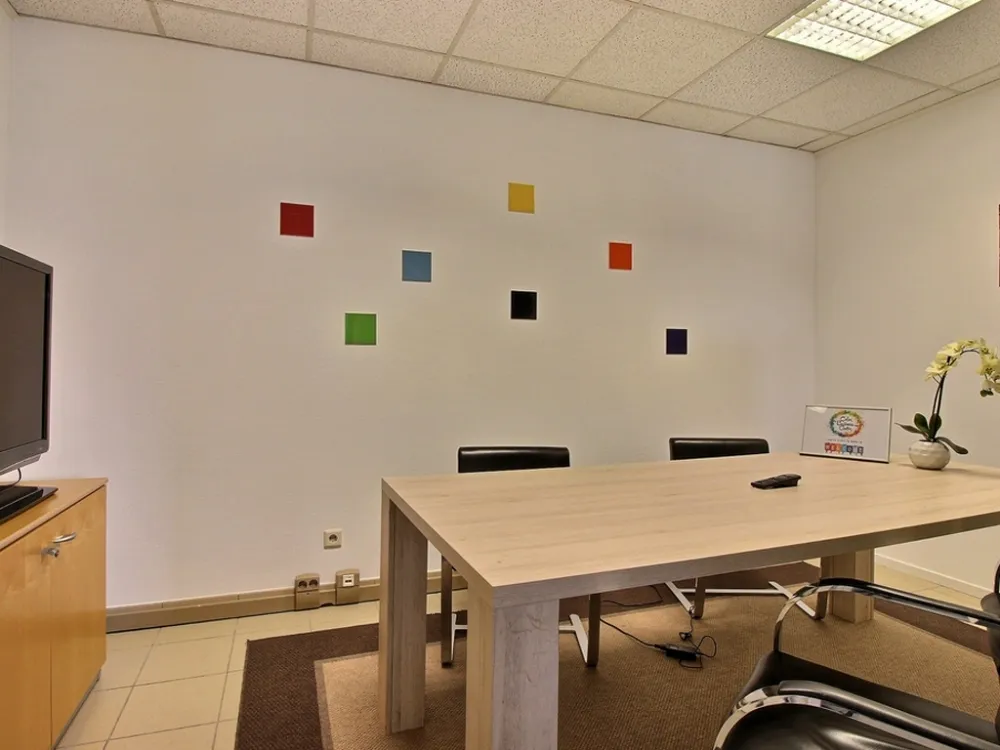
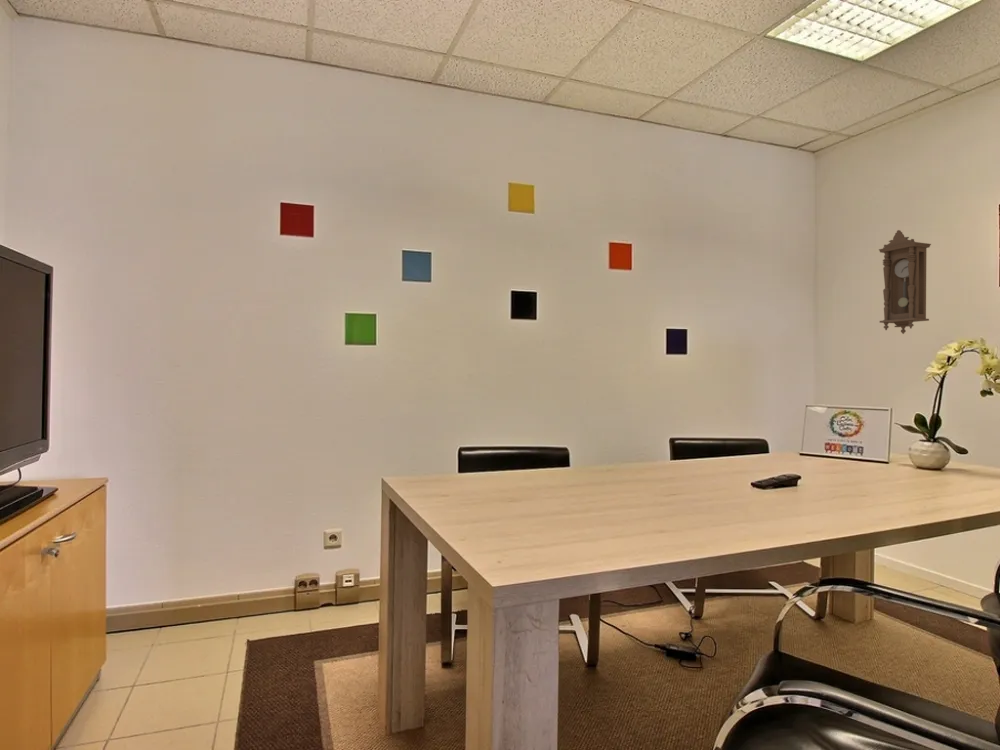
+ pendulum clock (904, 282)
